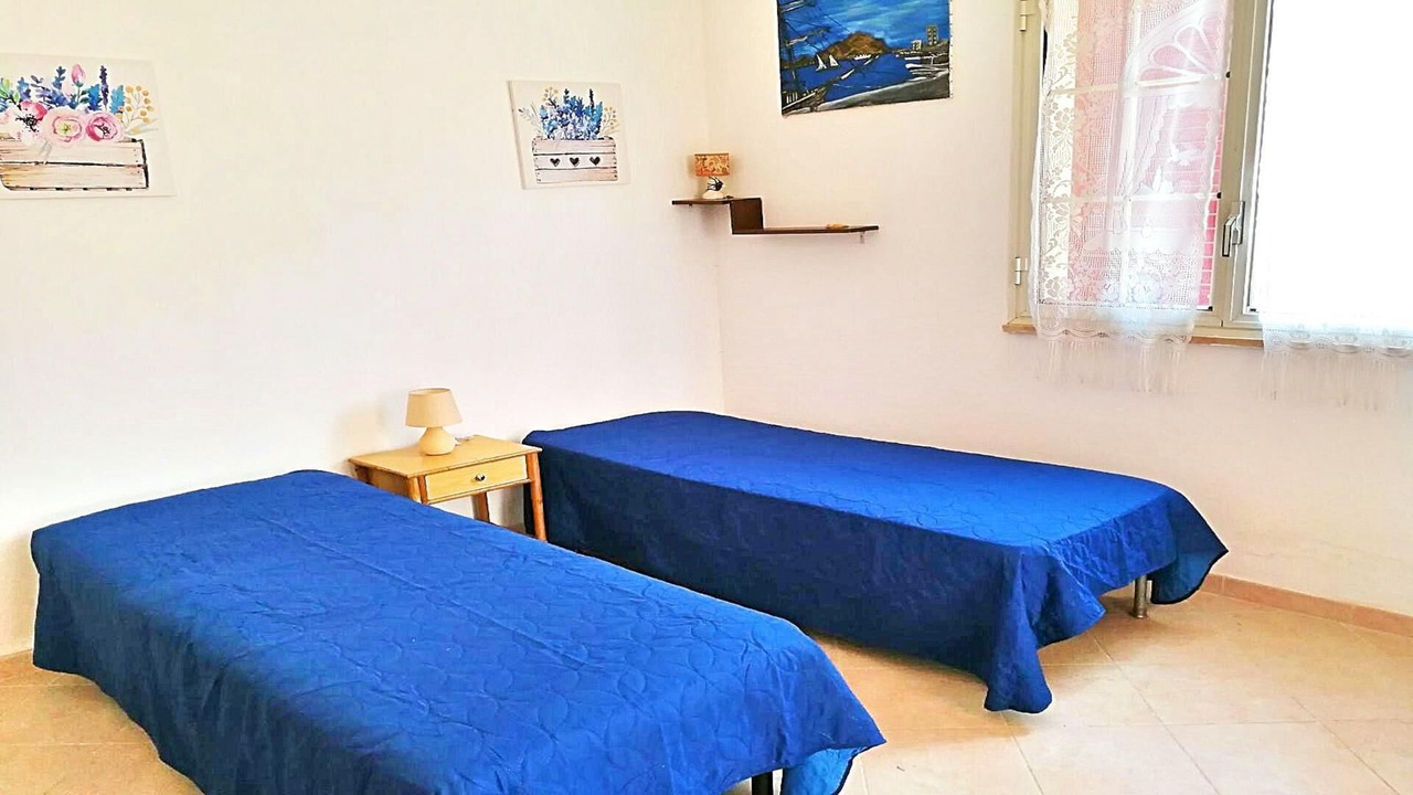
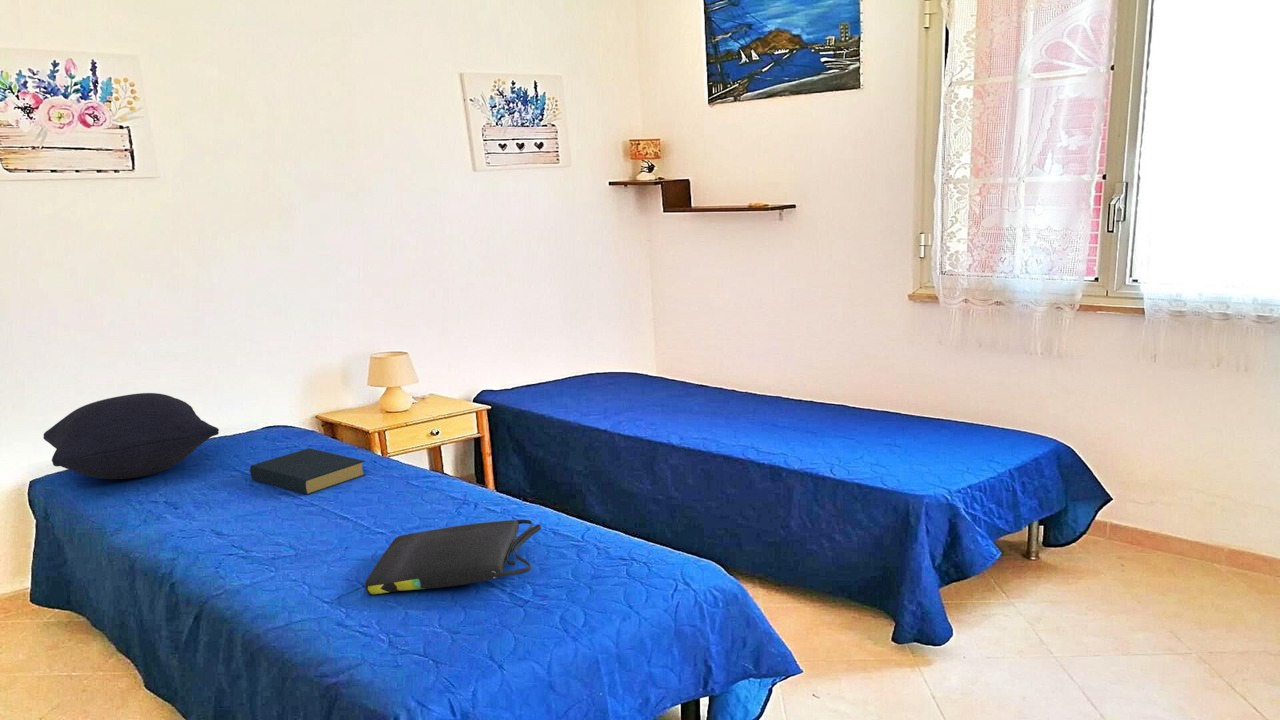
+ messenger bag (459, 554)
+ hardback book (307, 470)
+ pillow (129, 434)
